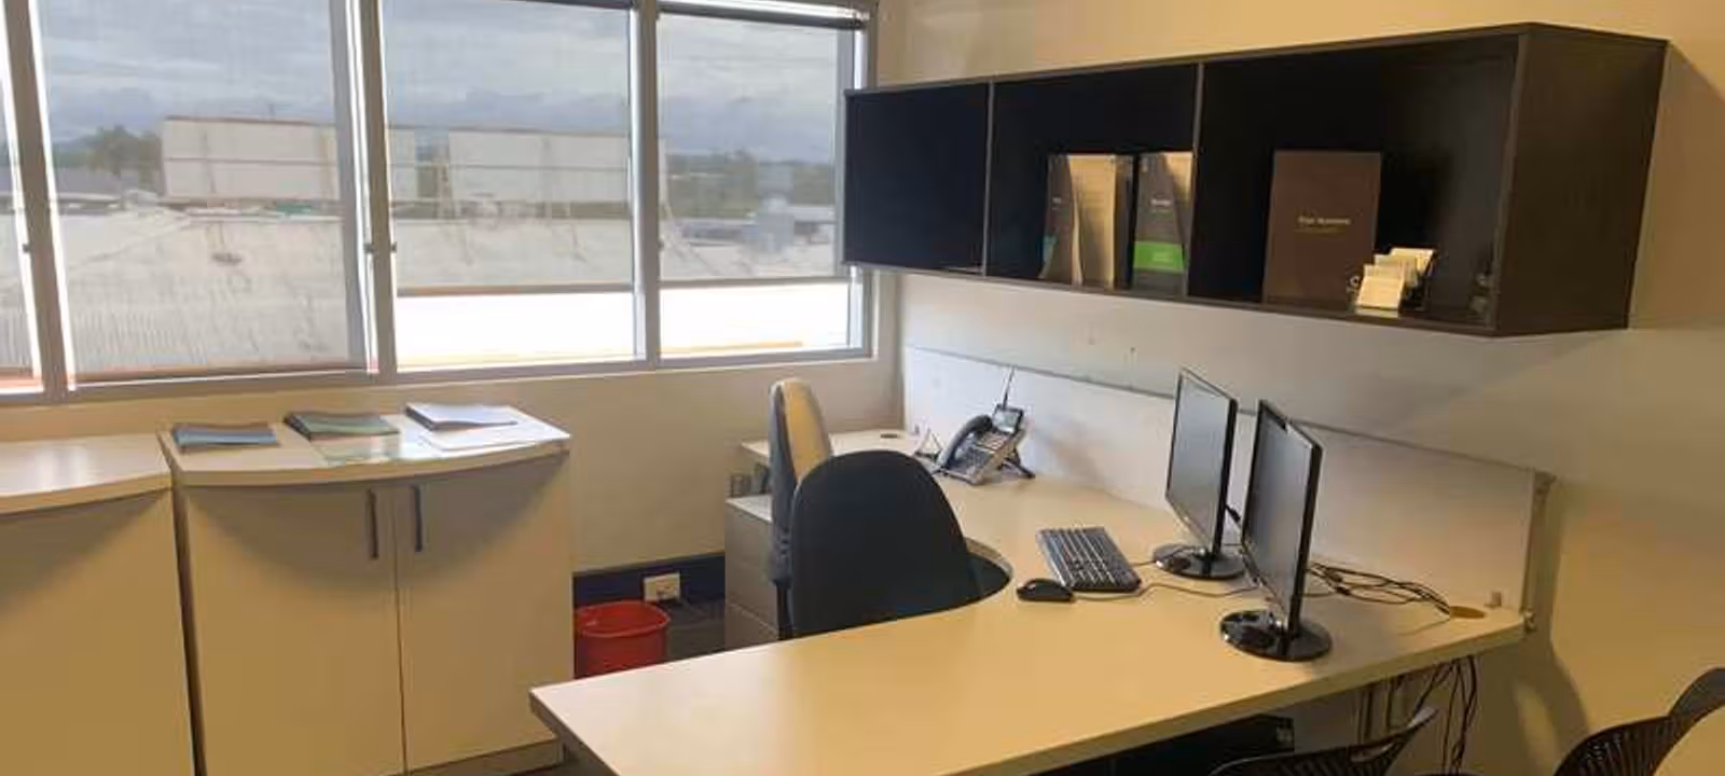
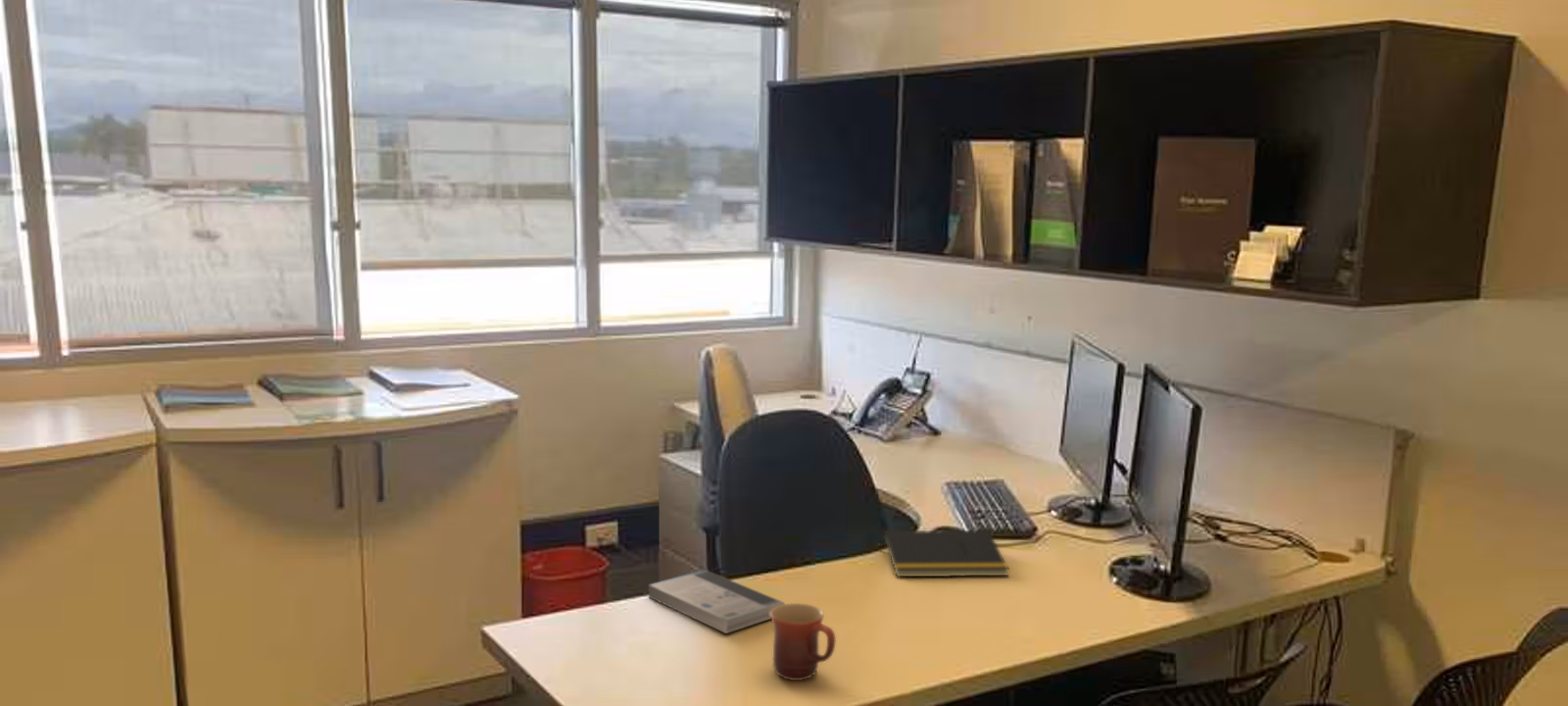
+ mug (804, 645)
+ notepad (945, 552)
+ book (715, 598)
